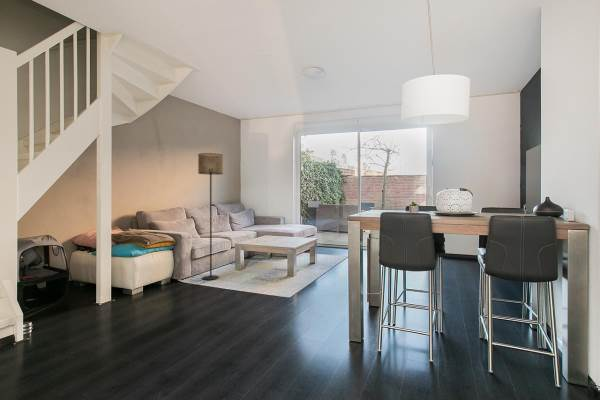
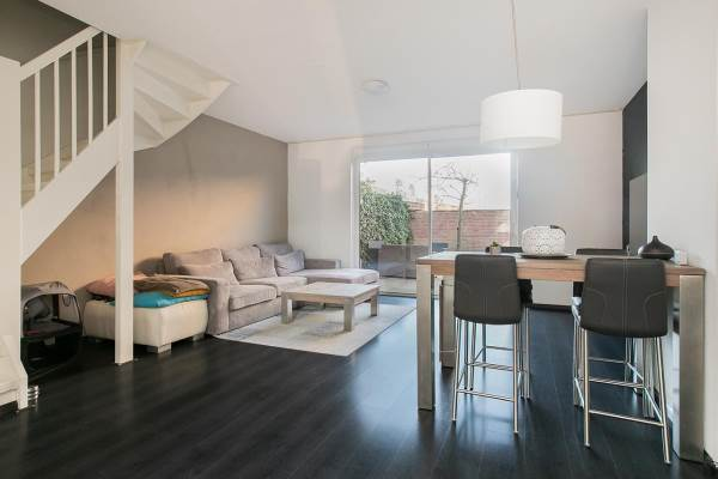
- floor lamp (210, 216)
